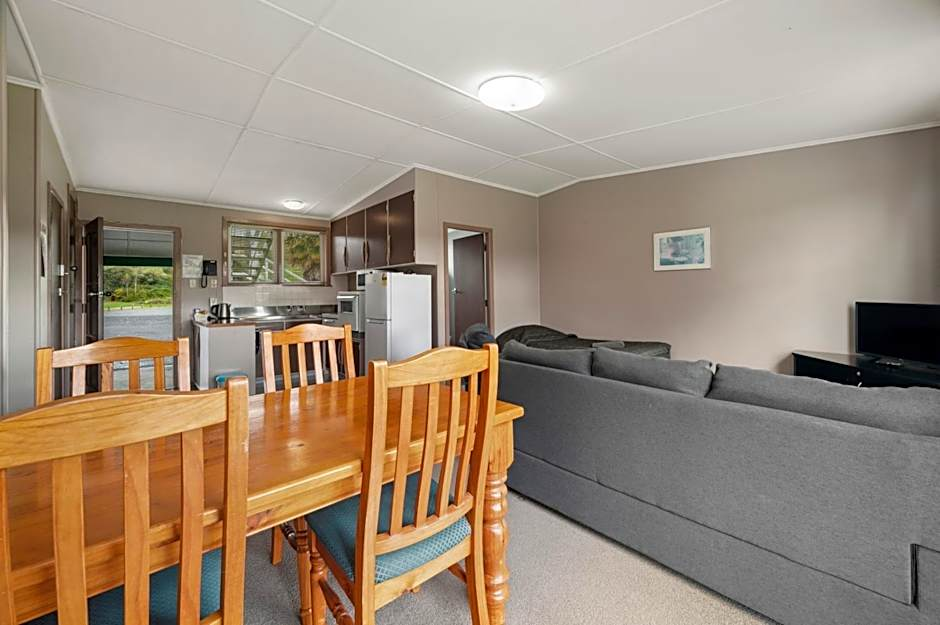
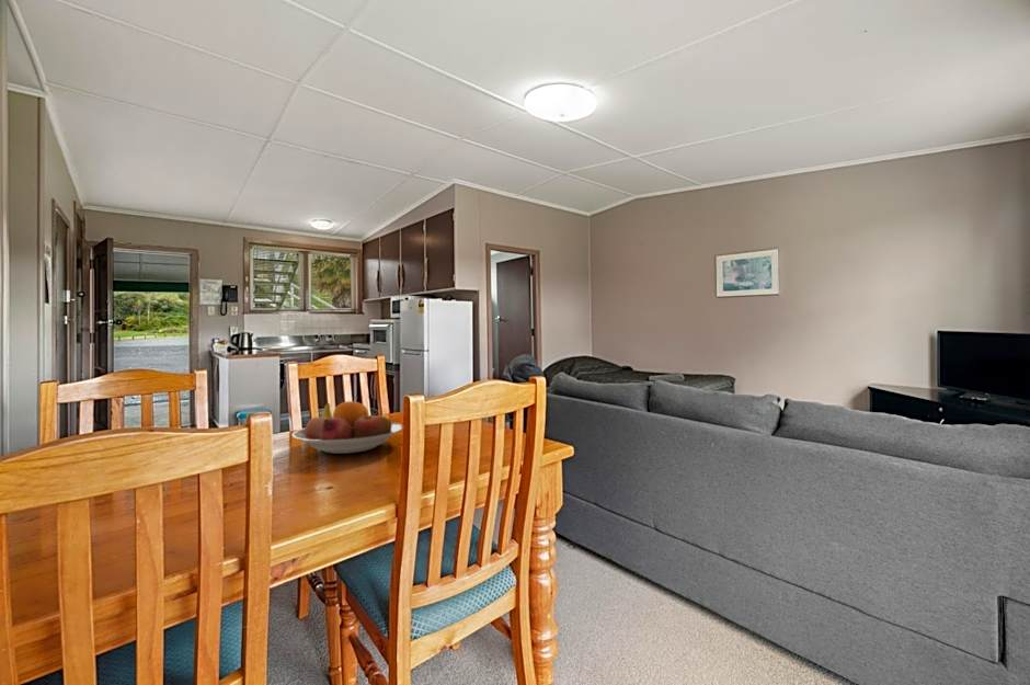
+ fruit bowl (350, 425)
